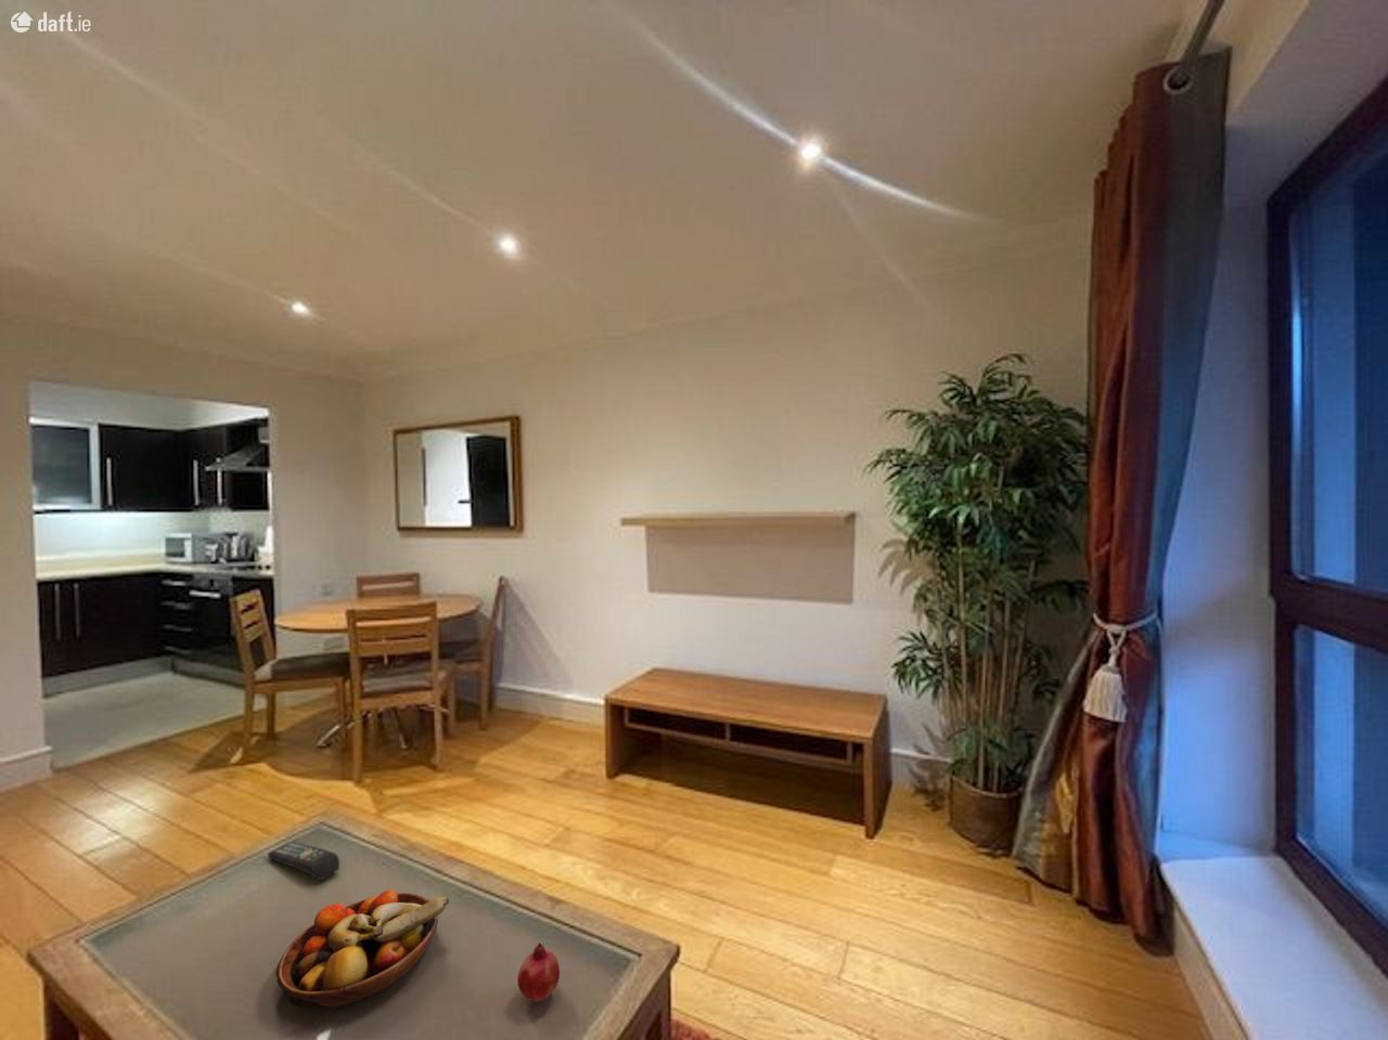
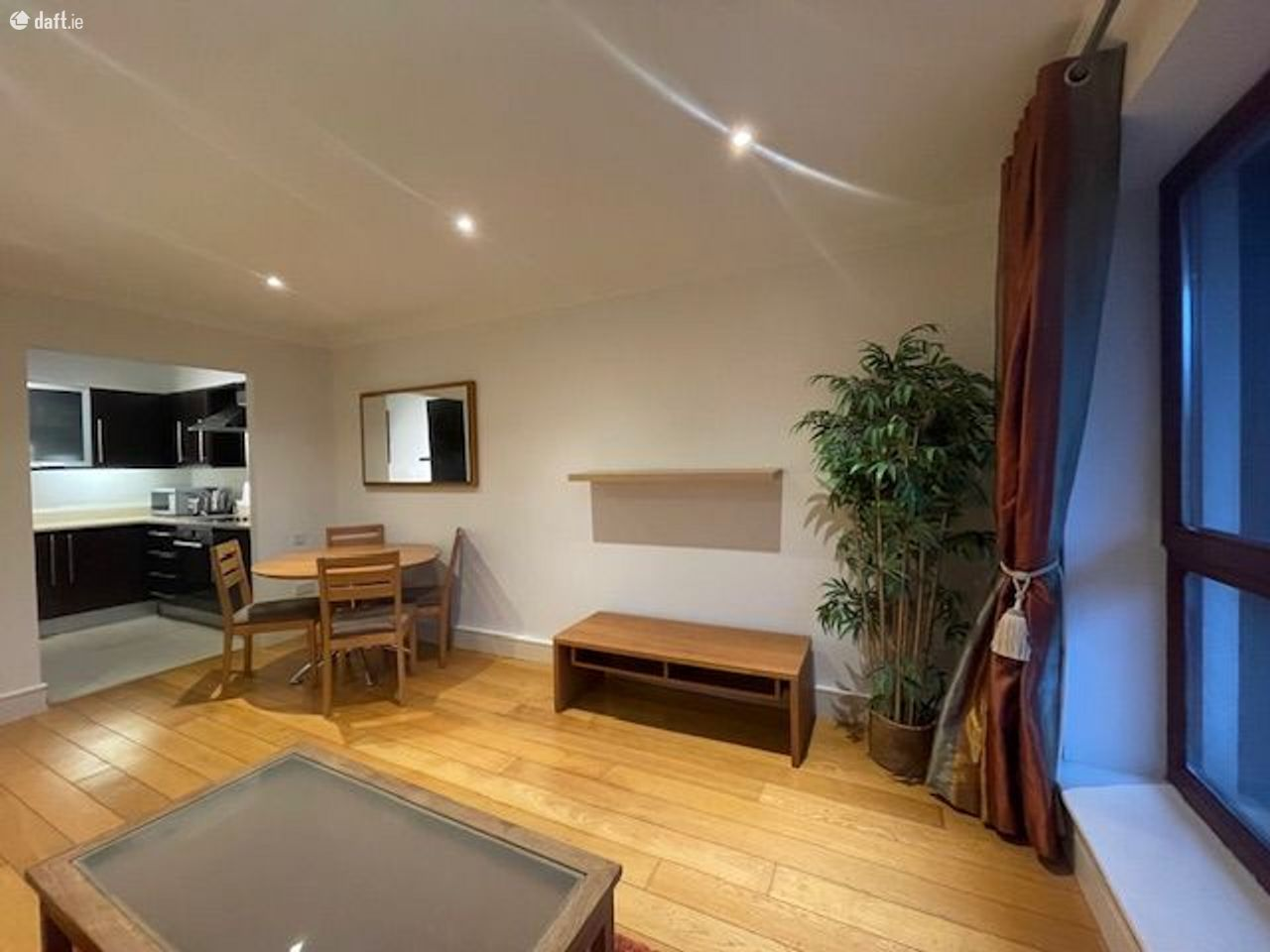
- fruit bowl (363, 931)
- fruit (539, 971)
- remote control (304, 856)
